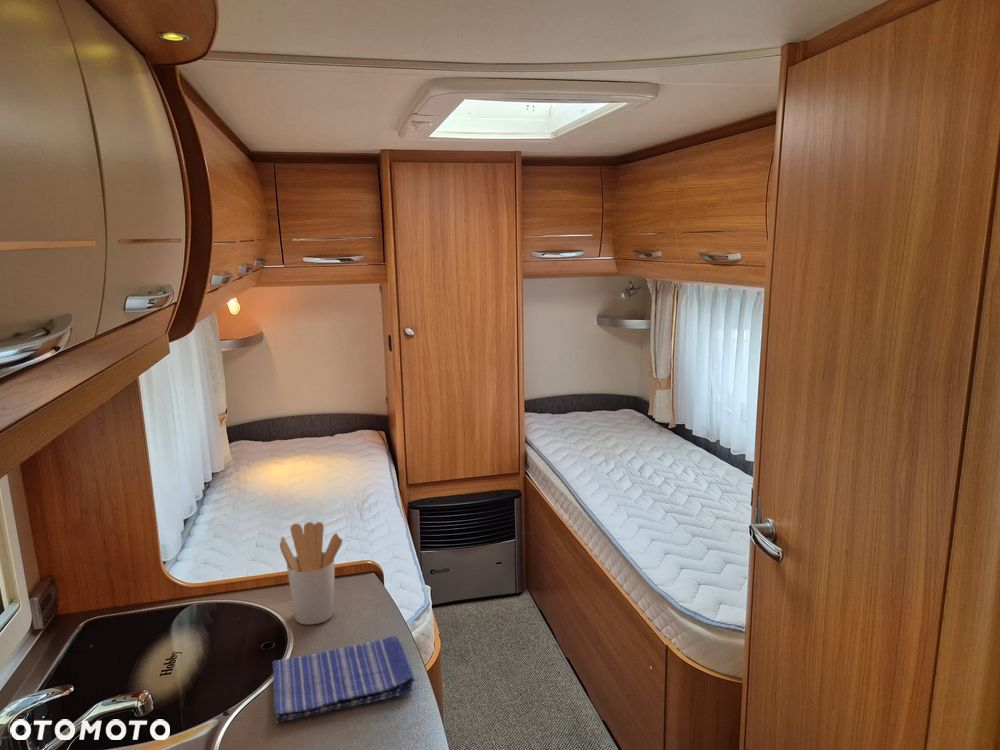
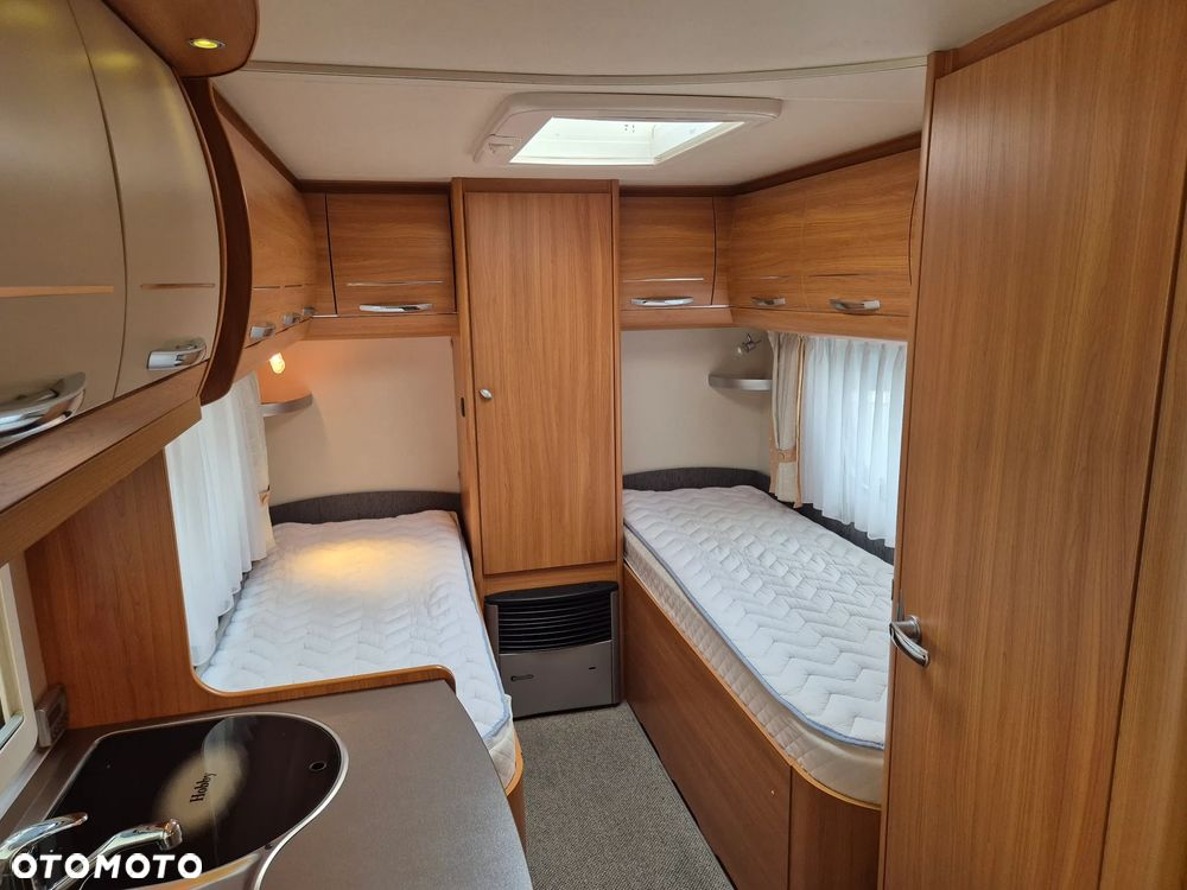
- utensil holder (310, 569)
- dish towel (342, 673)
